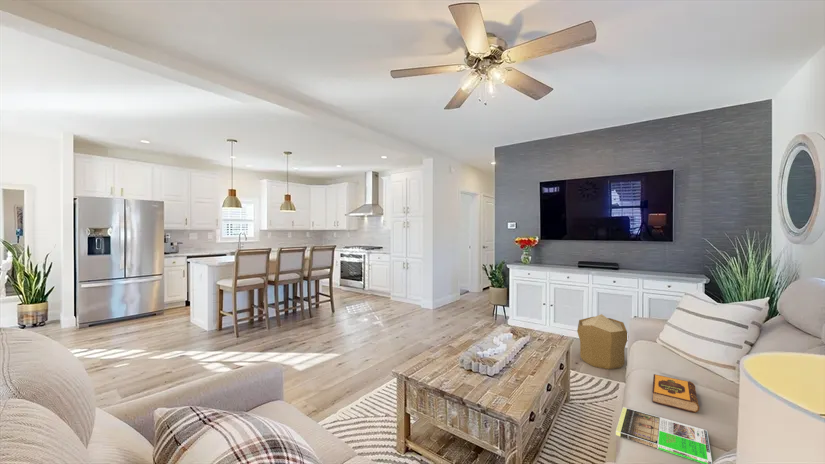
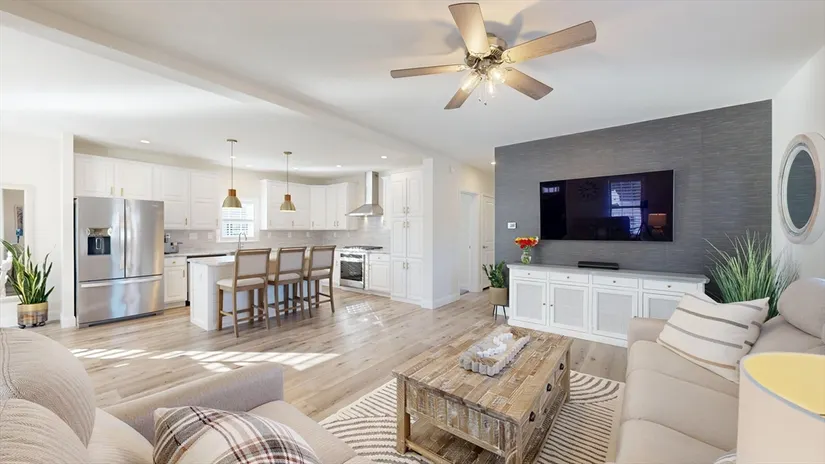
- pouf (601, 338)
- hardback book (674, 392)
- magazine (661, 432)
